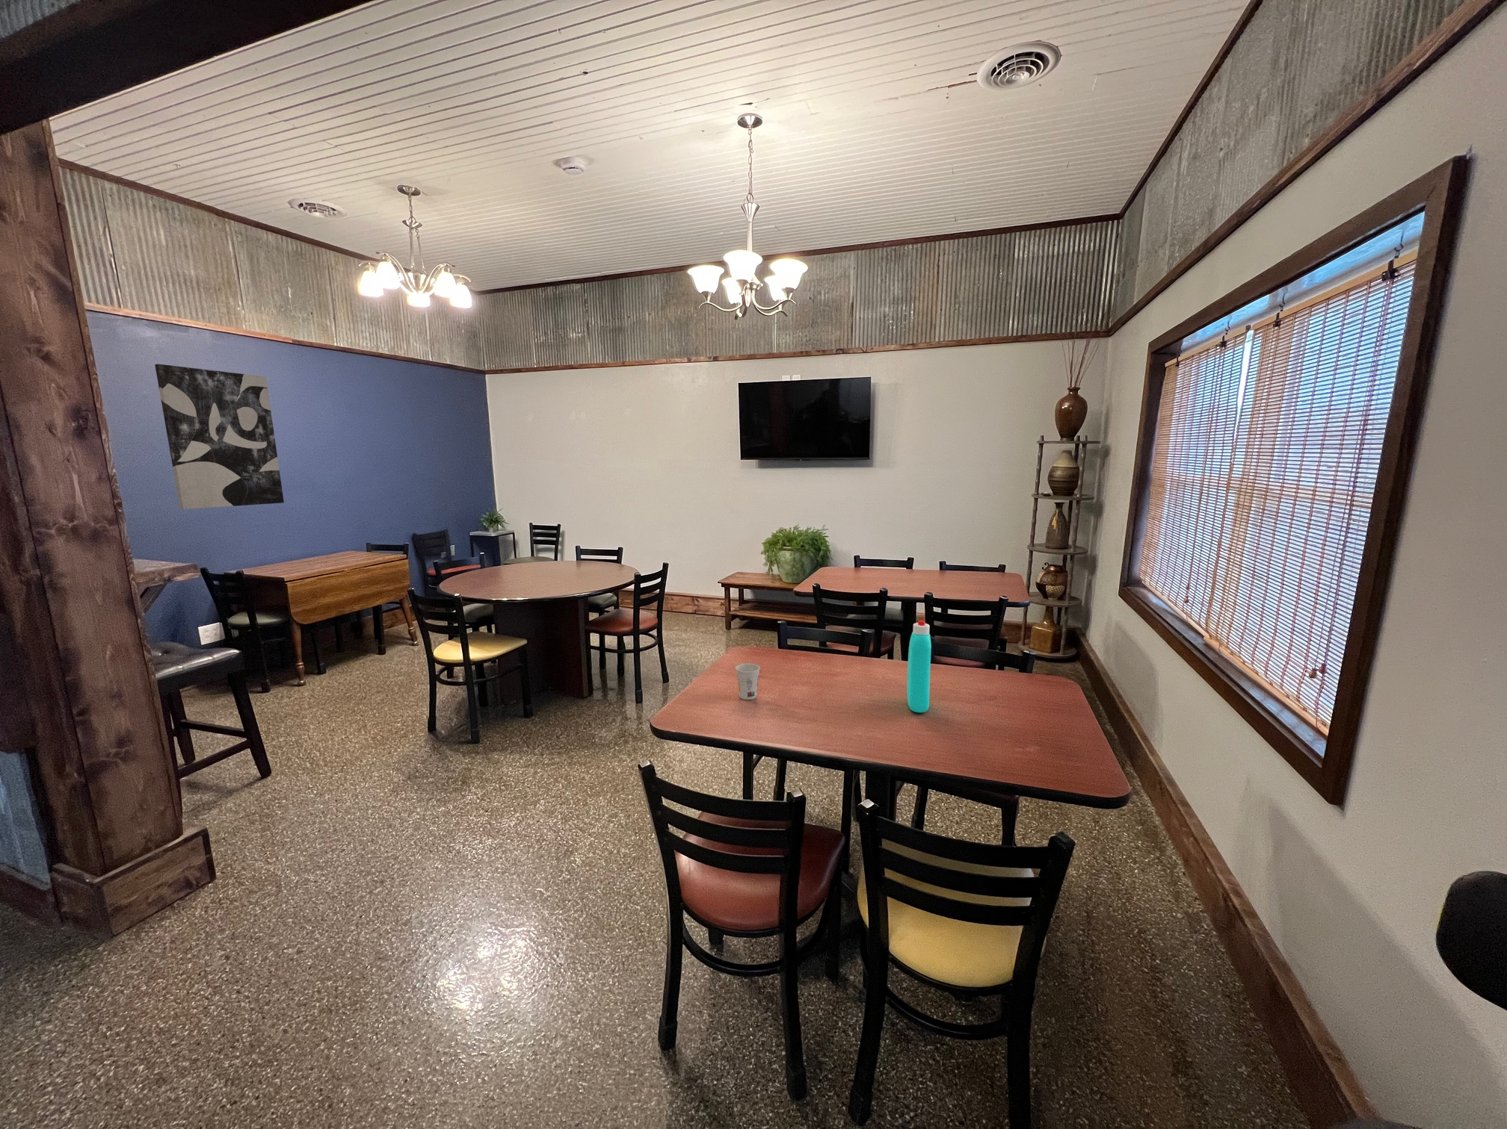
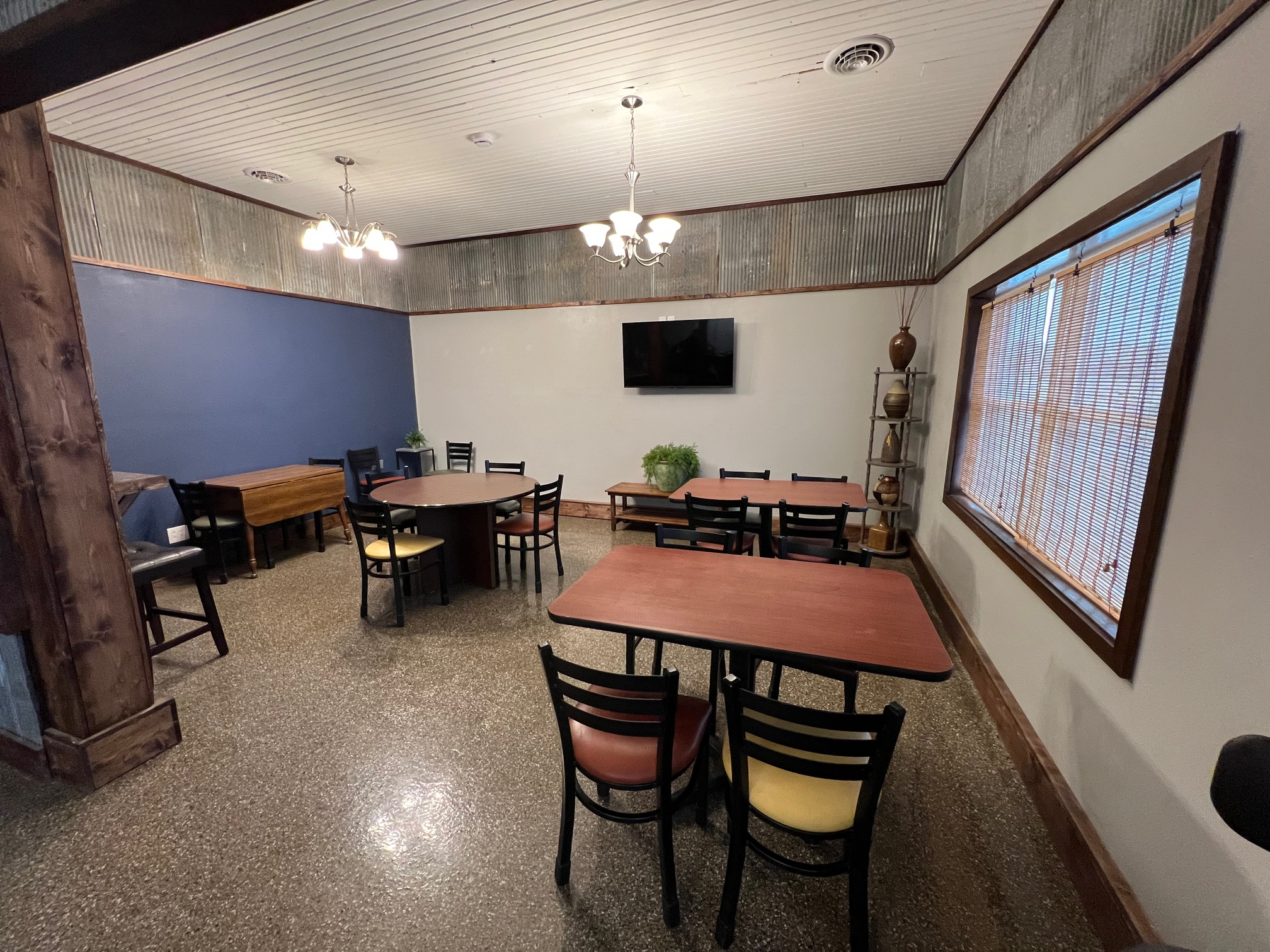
- bottle (918, 663)
- wall art (224, 439)
- cup (748, 682)
